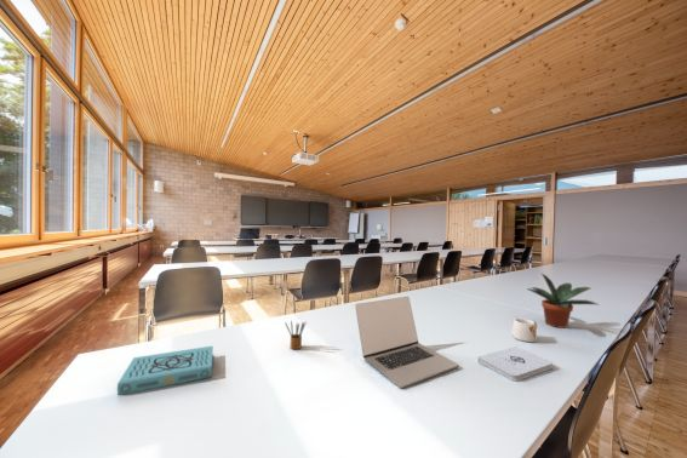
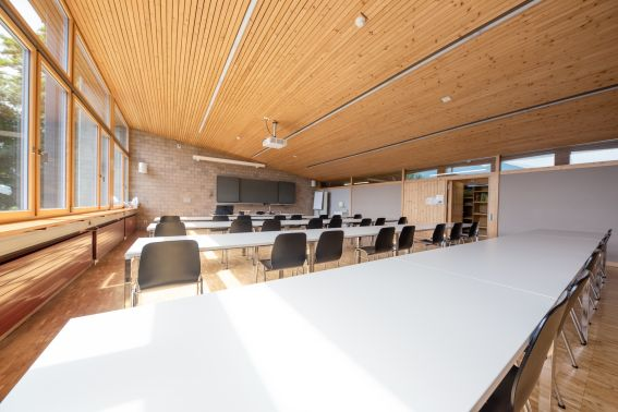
- laptop (405, 334)
- potted plant (557, 299)
- mug (526, 328)
- book (171, 367)
- notepad (515, 361)
- pencil box (296, 333)
